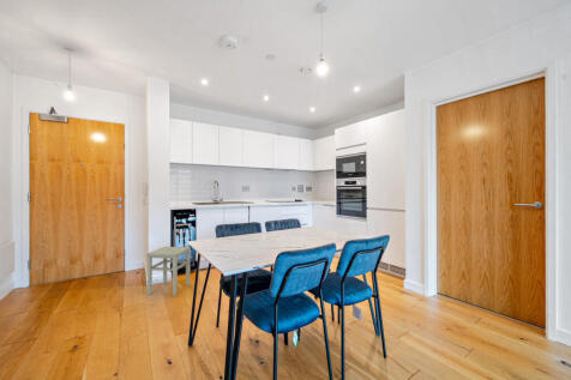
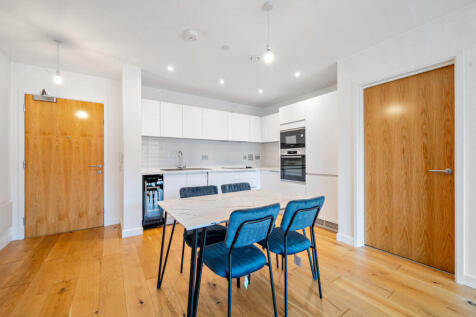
- stool (169, 270)
